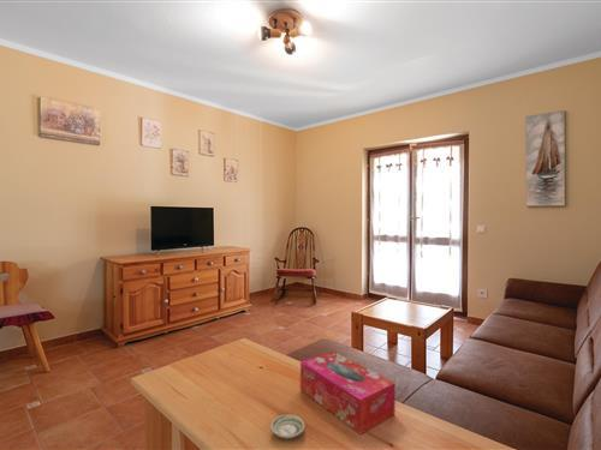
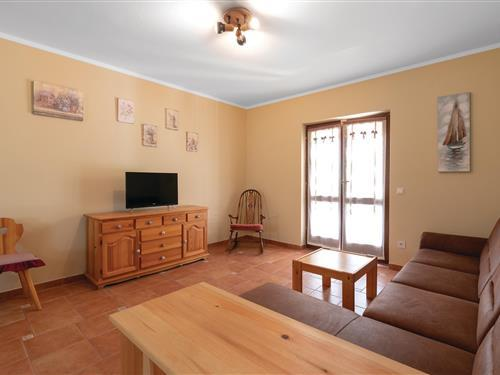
- saucer (287, 428)
- tissue box (344, 386)
